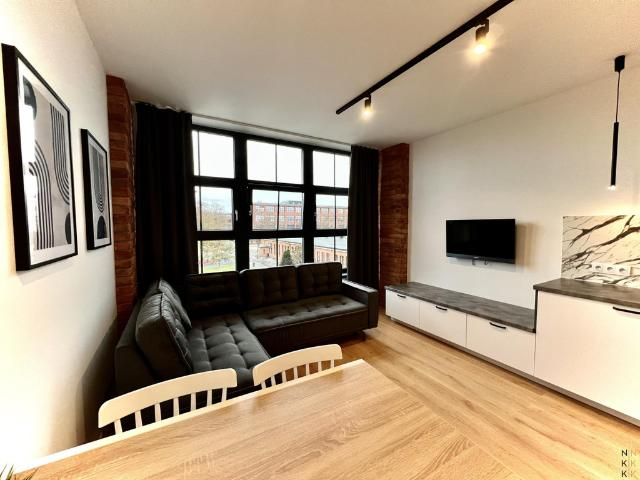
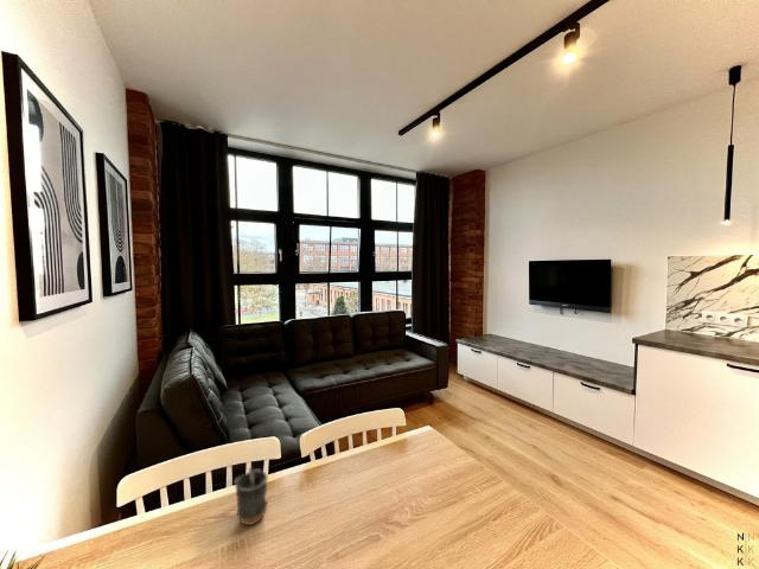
+ mug (255, 491)
